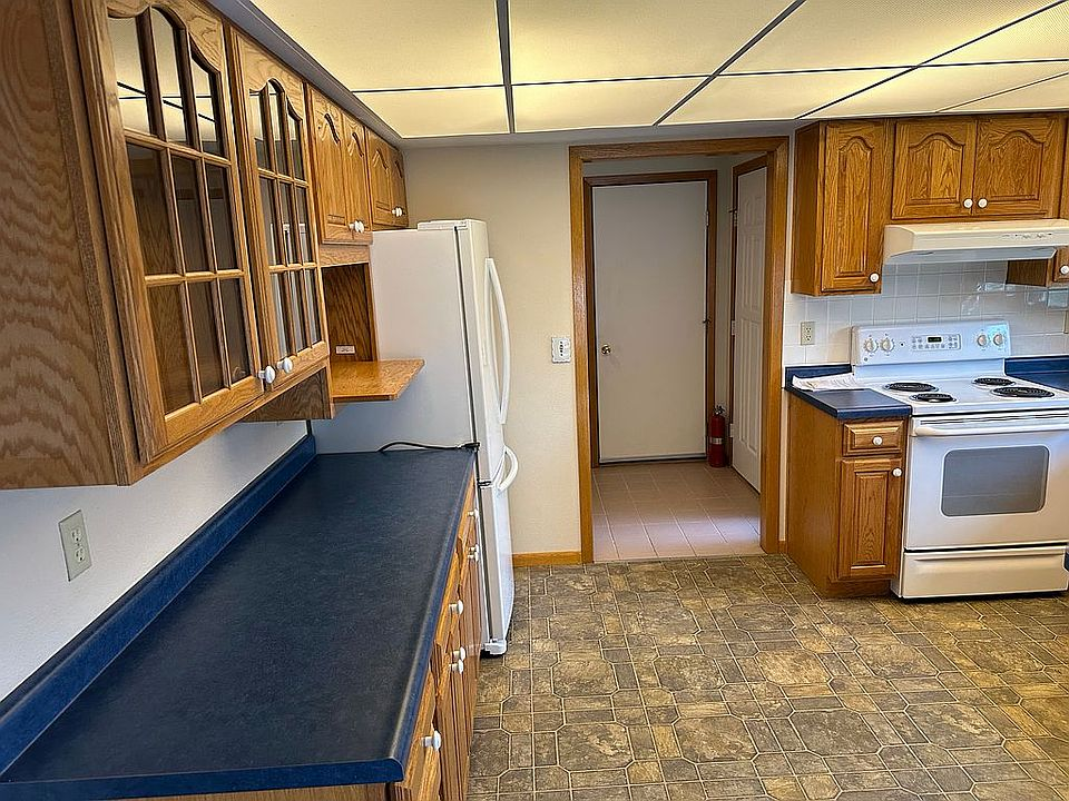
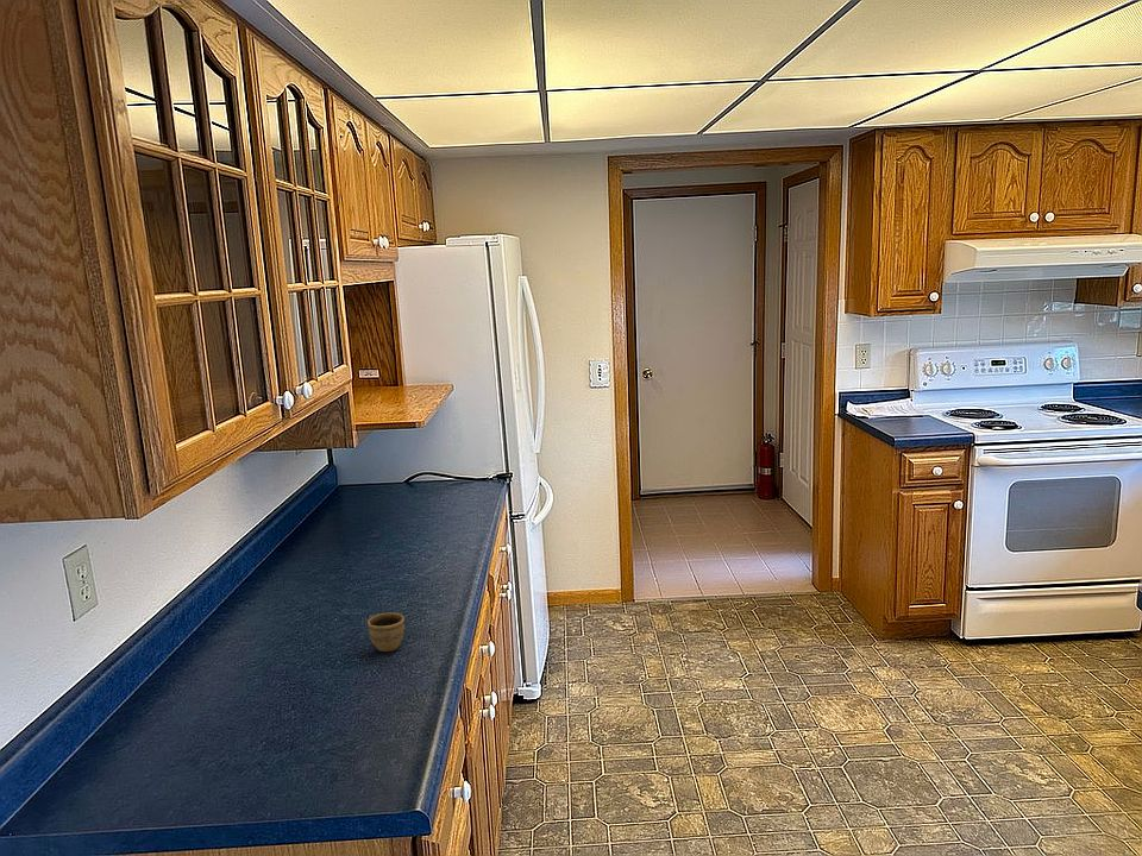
+ cup (389, 630)
